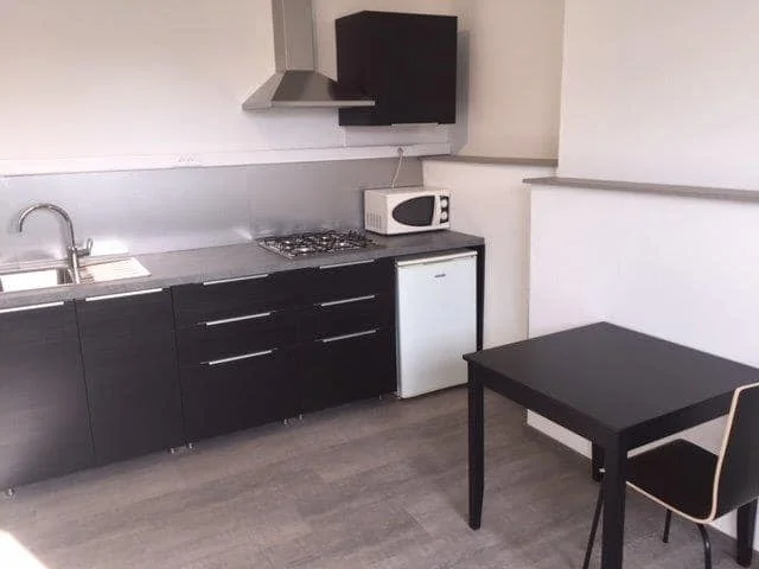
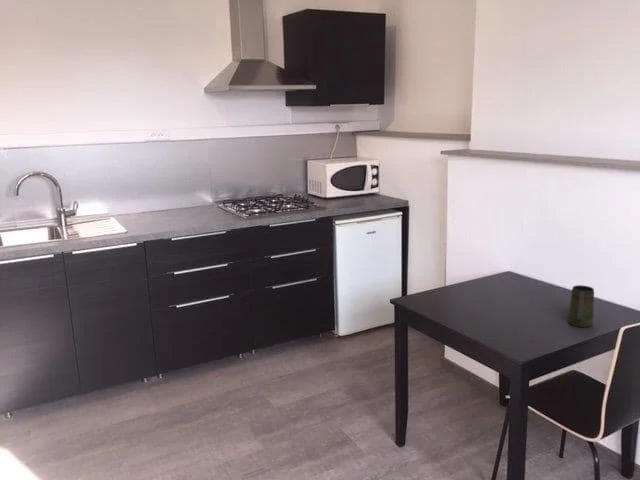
+ mug (581, 307)
